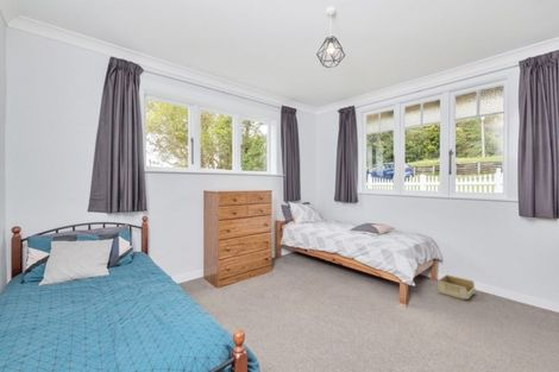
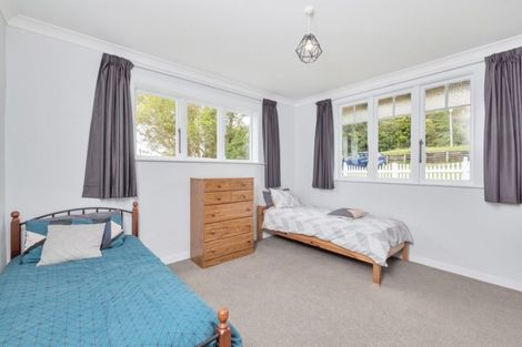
- storage bin (456, 286)
